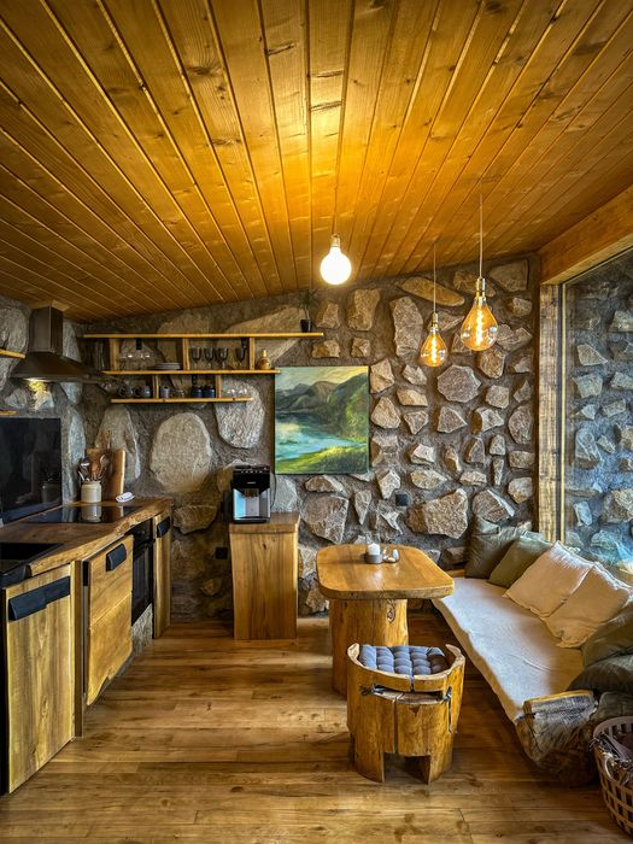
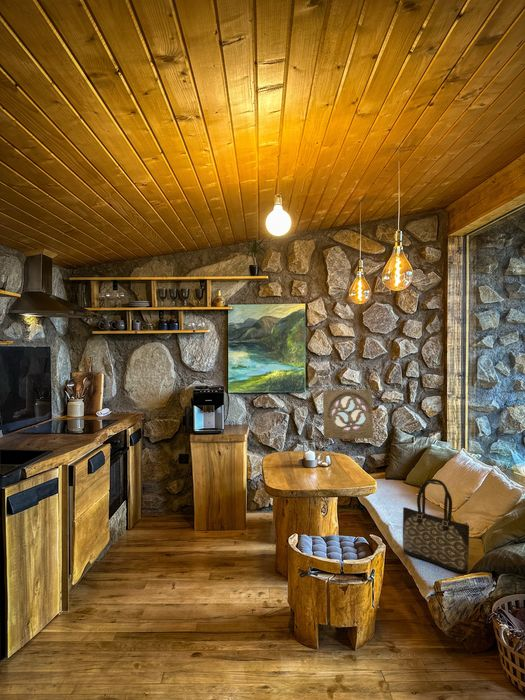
+ tote bag (434, 520)
+ wall ornament (347, 414)
